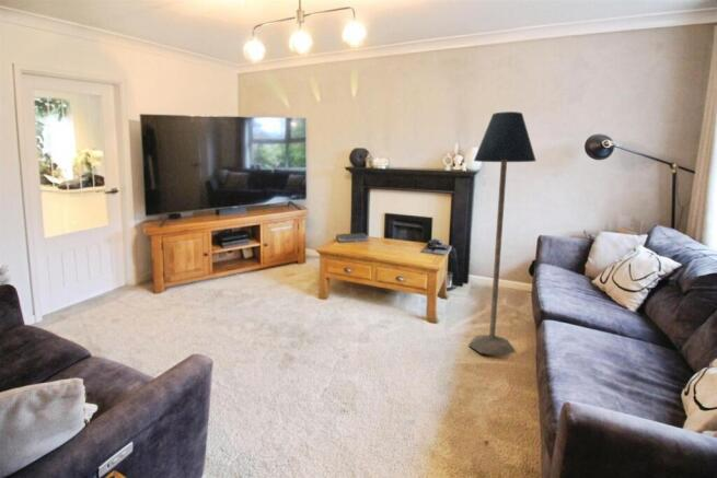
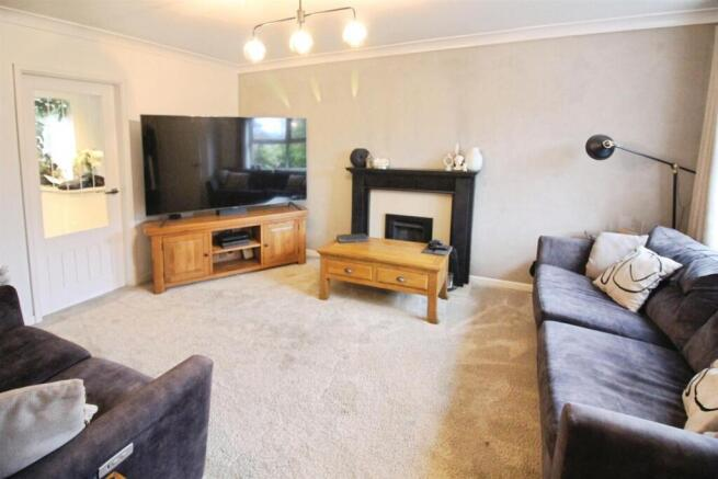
- floor lamp (498, 234)
